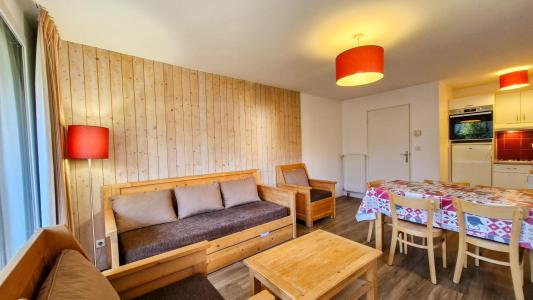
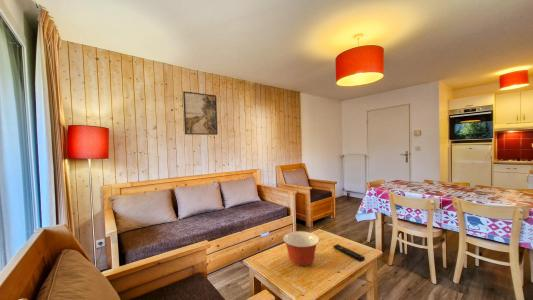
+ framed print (201, 114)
+ mixing bowl (301, 249)
+ remote control (348, 252)
